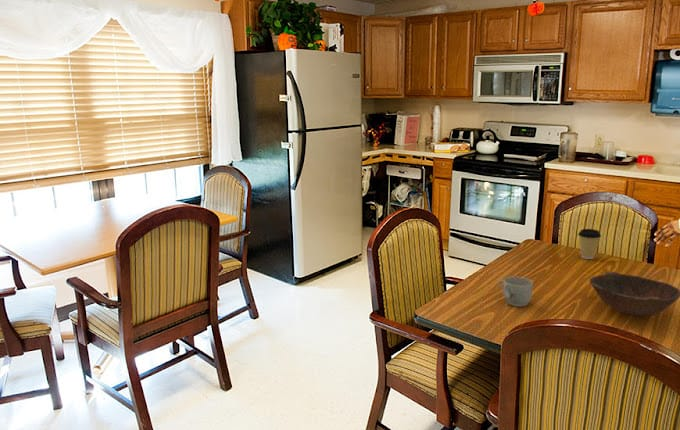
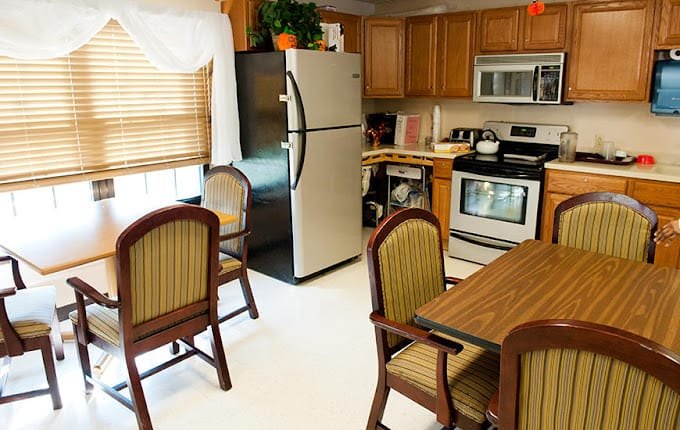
- coffee cup (588, 244)
- mug (514, 290)
- bowl (633, 297)
